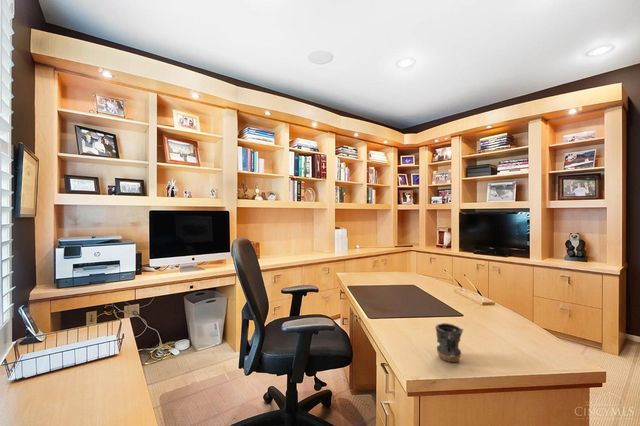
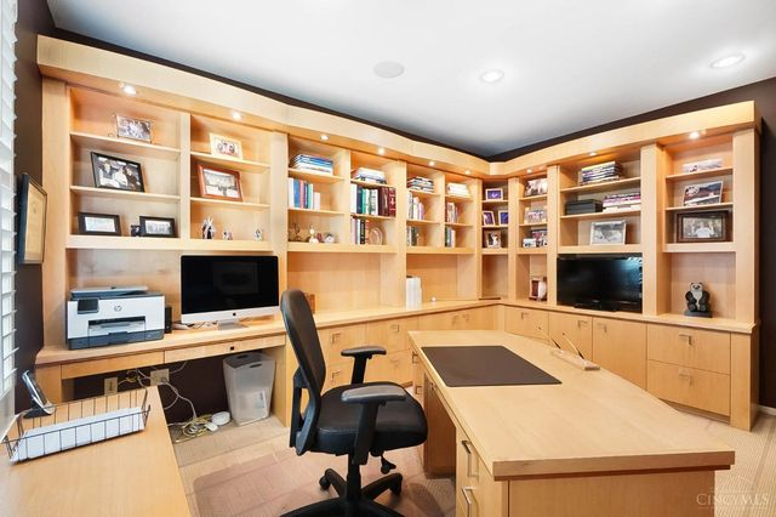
- mug (448, 342)
